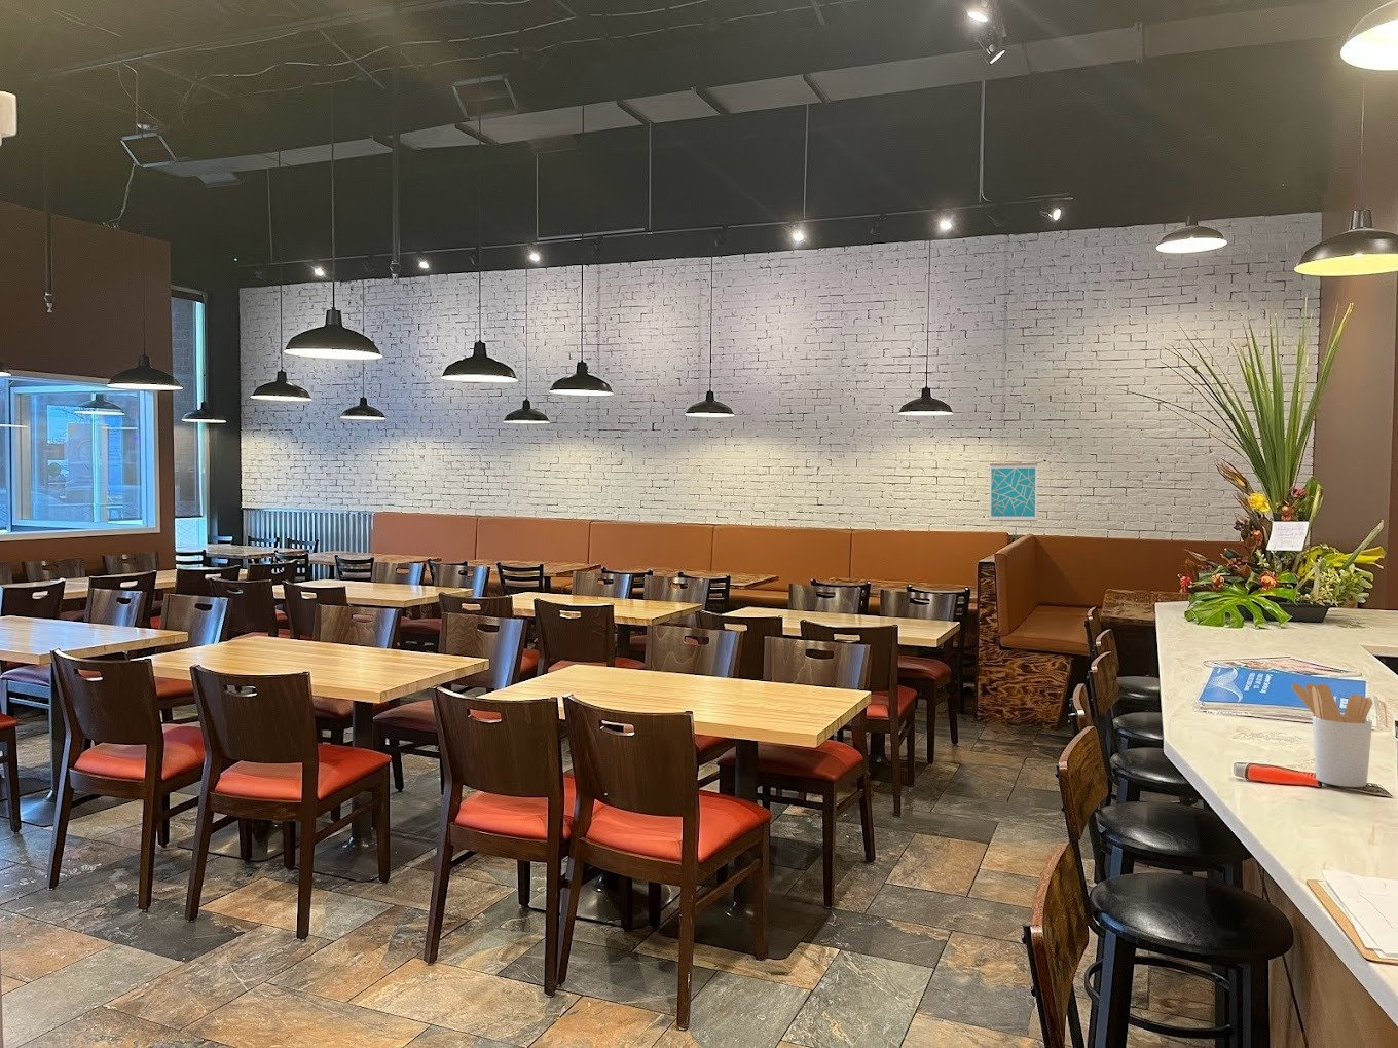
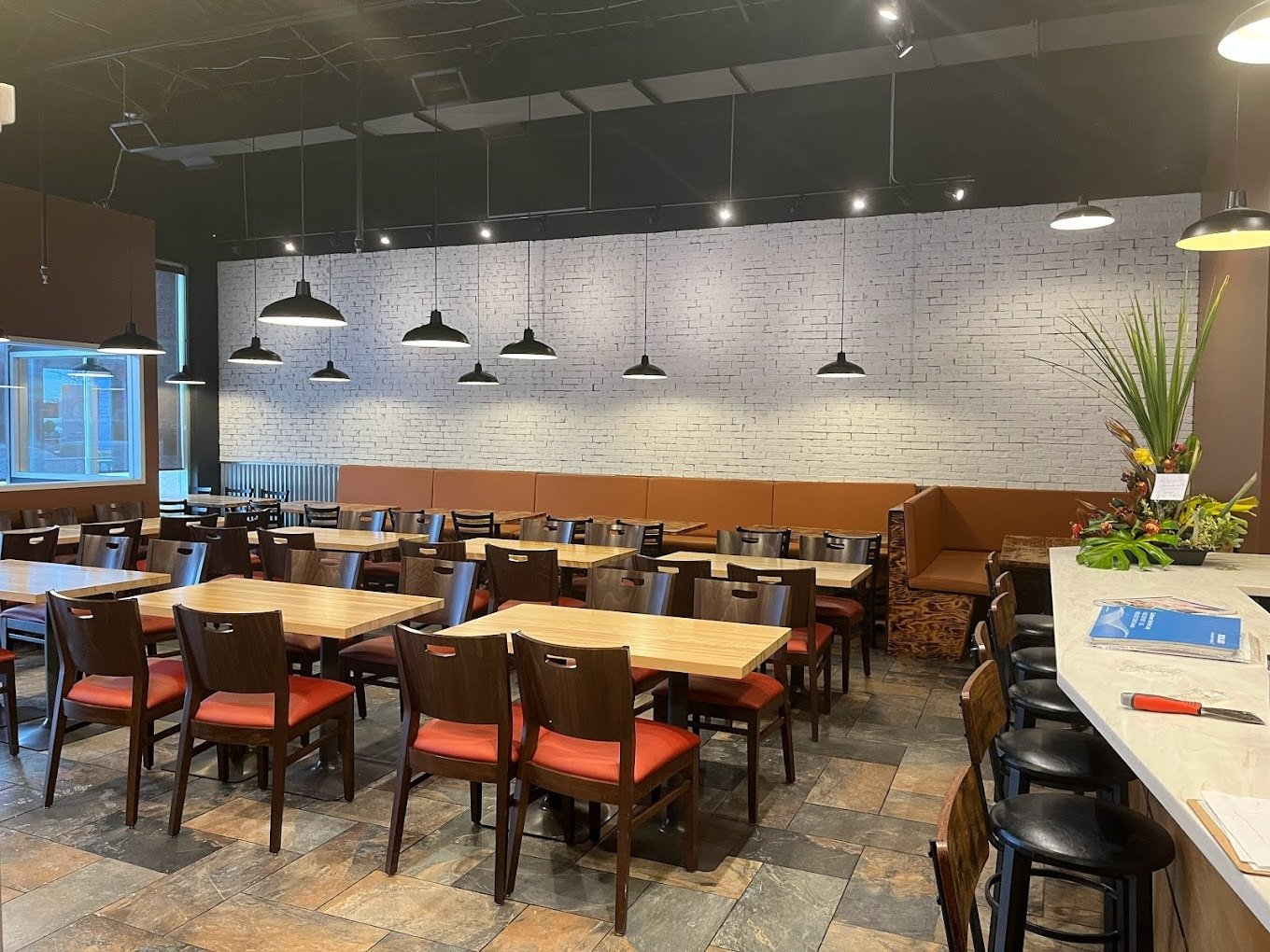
- wall art (1013, 492)
- utensil holder (1331, 731)
